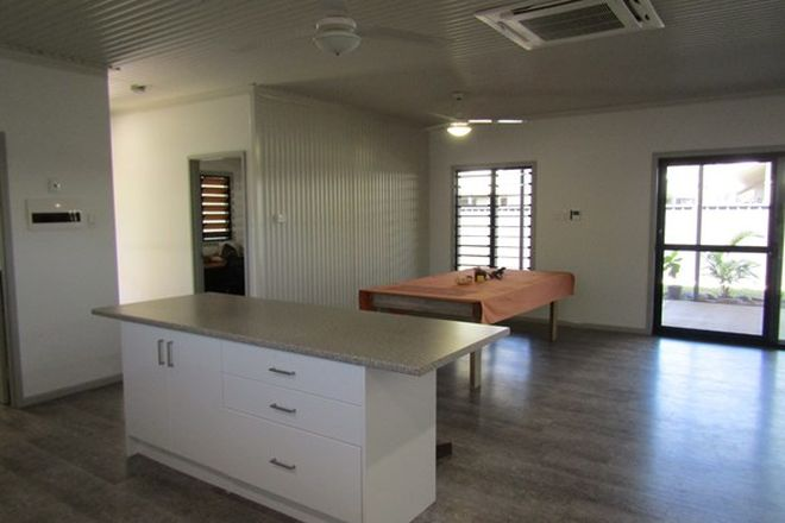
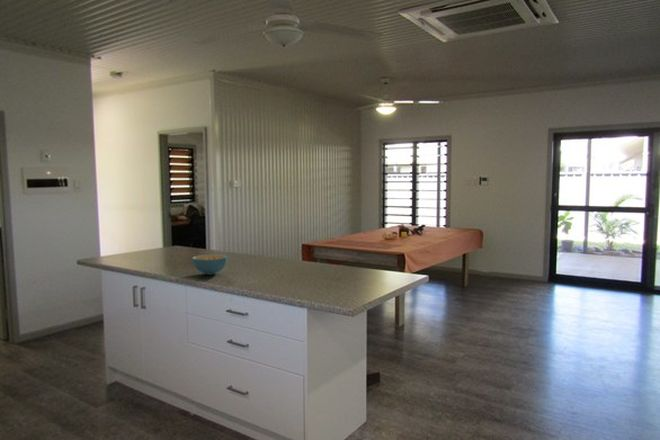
+ cereal bowl (210, 265)
